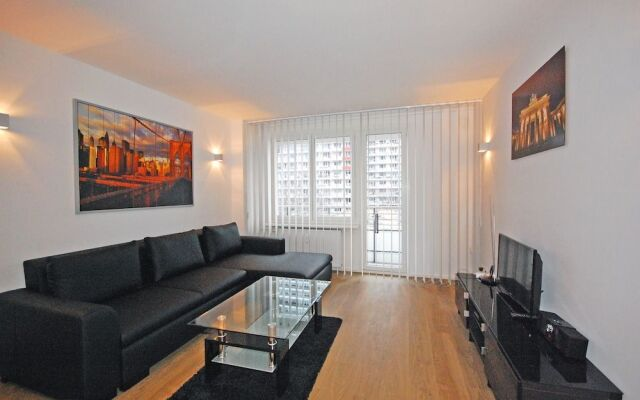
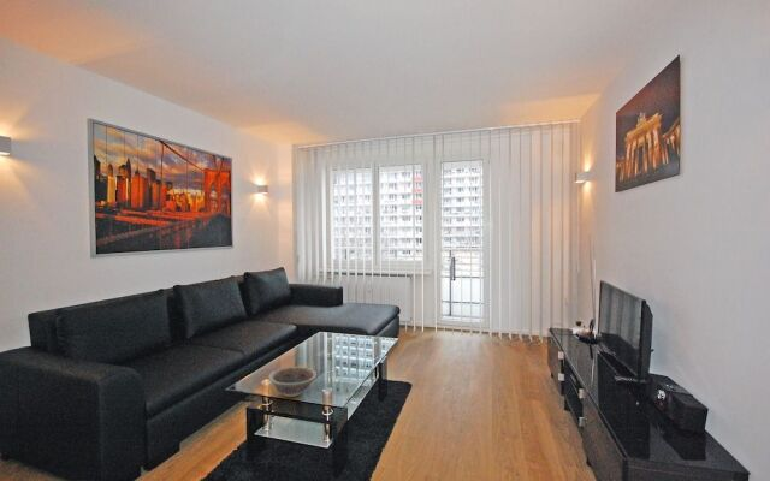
+ decorative bowl (292, 382)
